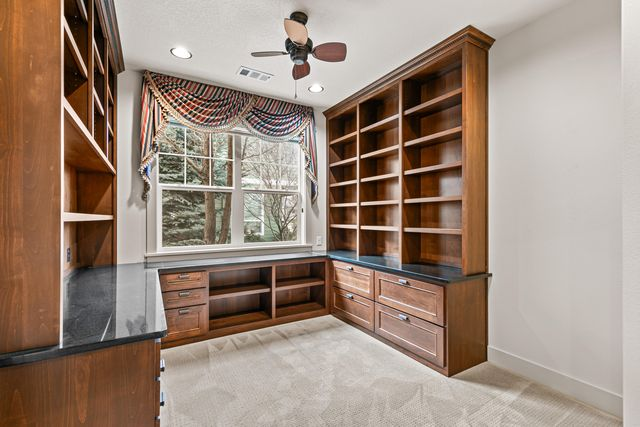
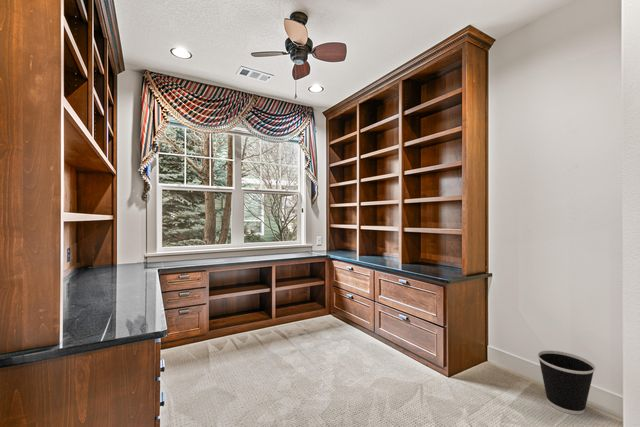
+ wastebasket (565, 382)
